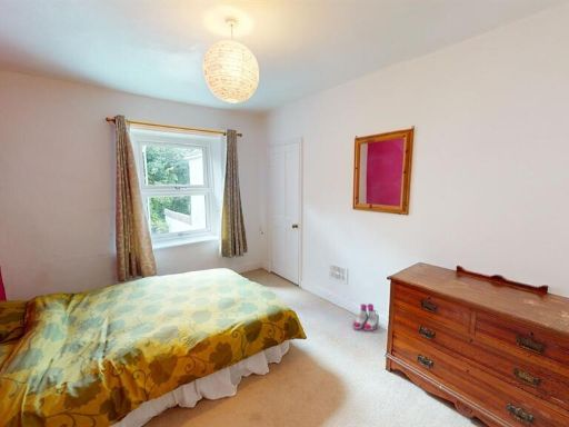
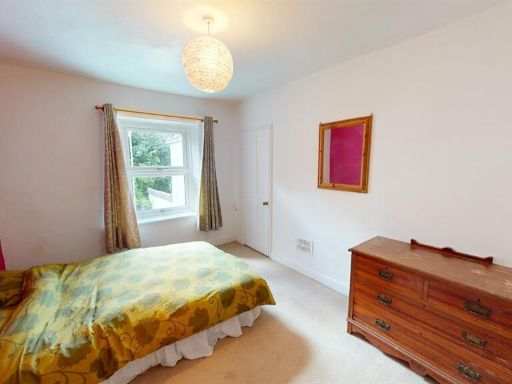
- boots (366, 315)
